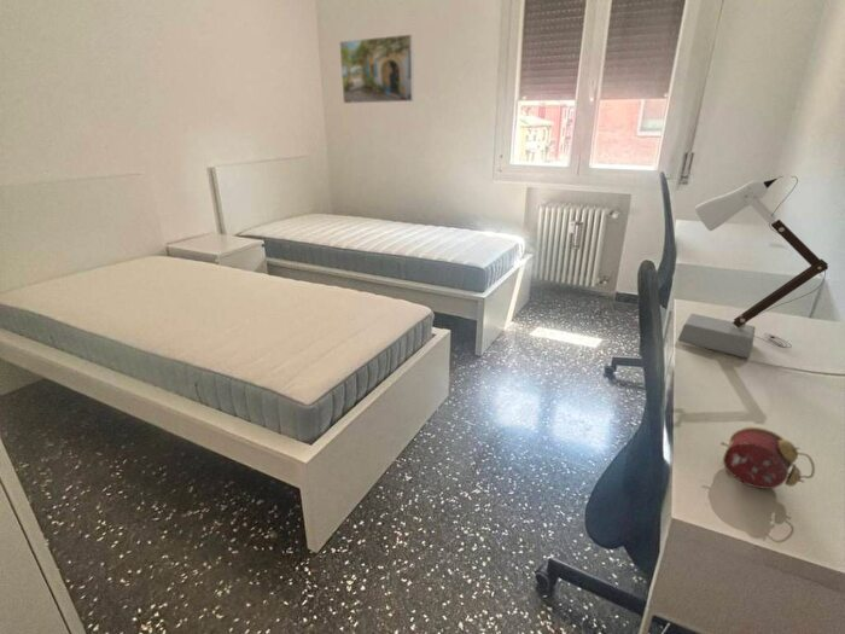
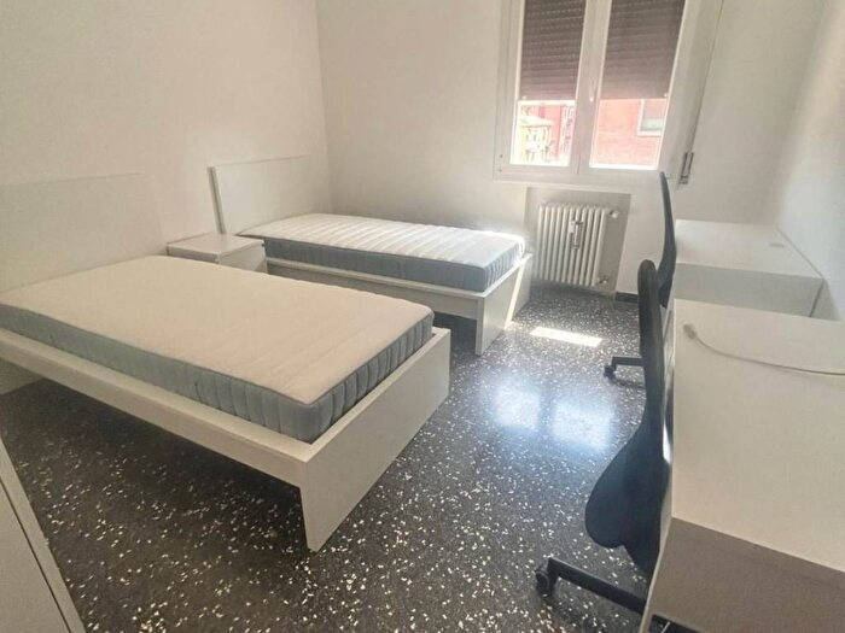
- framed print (375, 70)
- alarm clock (763, 458)
- desk lamp (774, 291)
